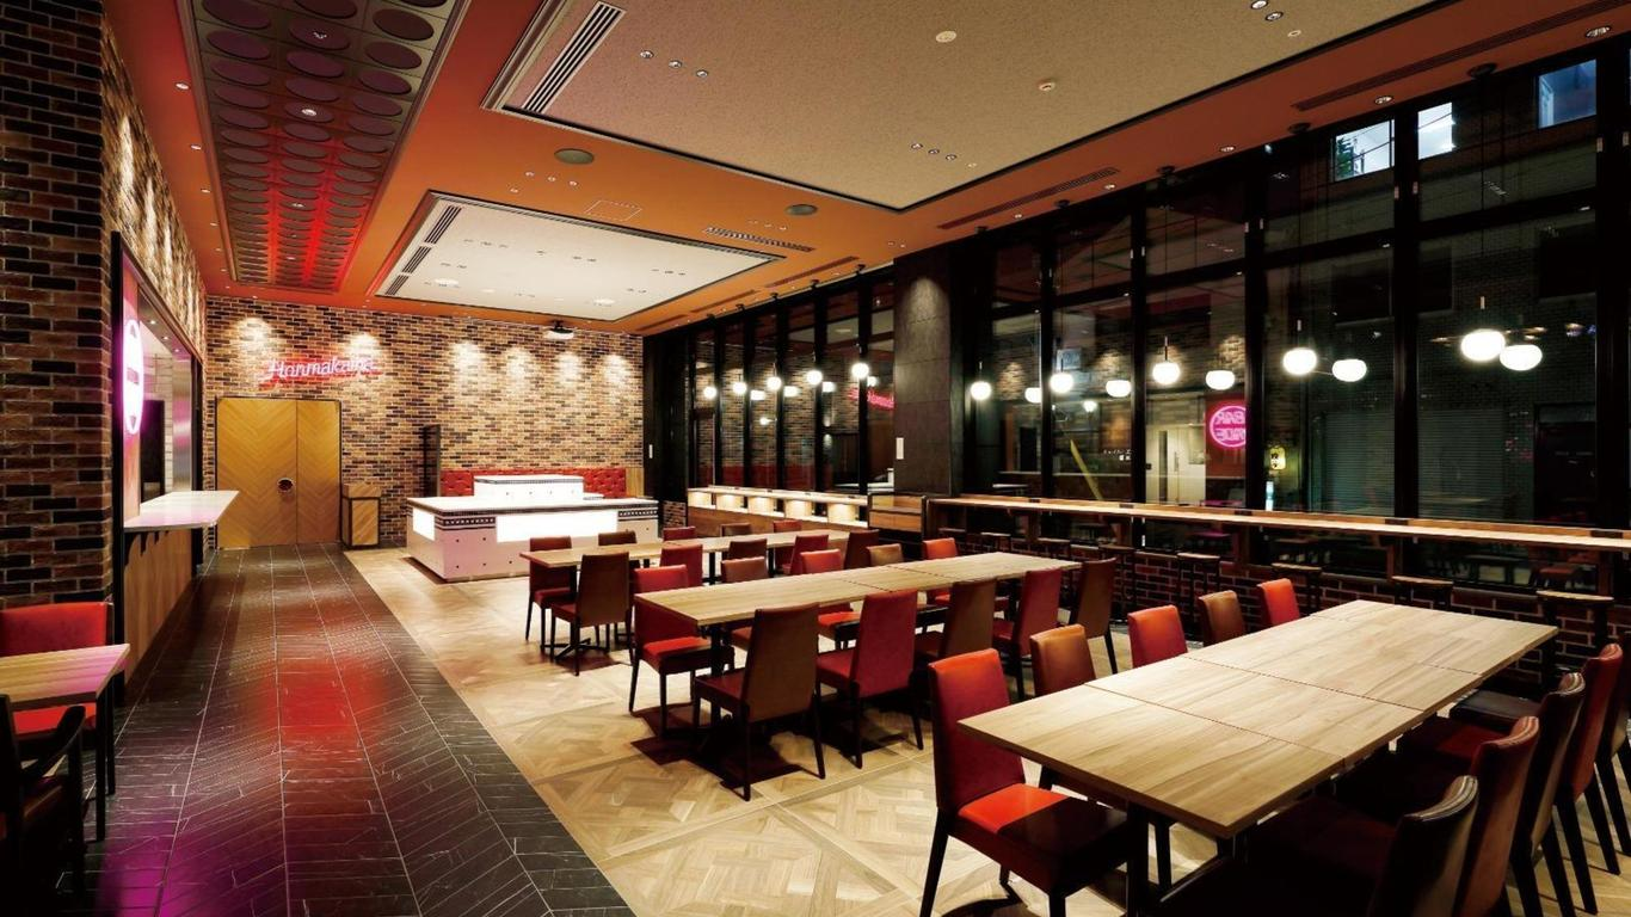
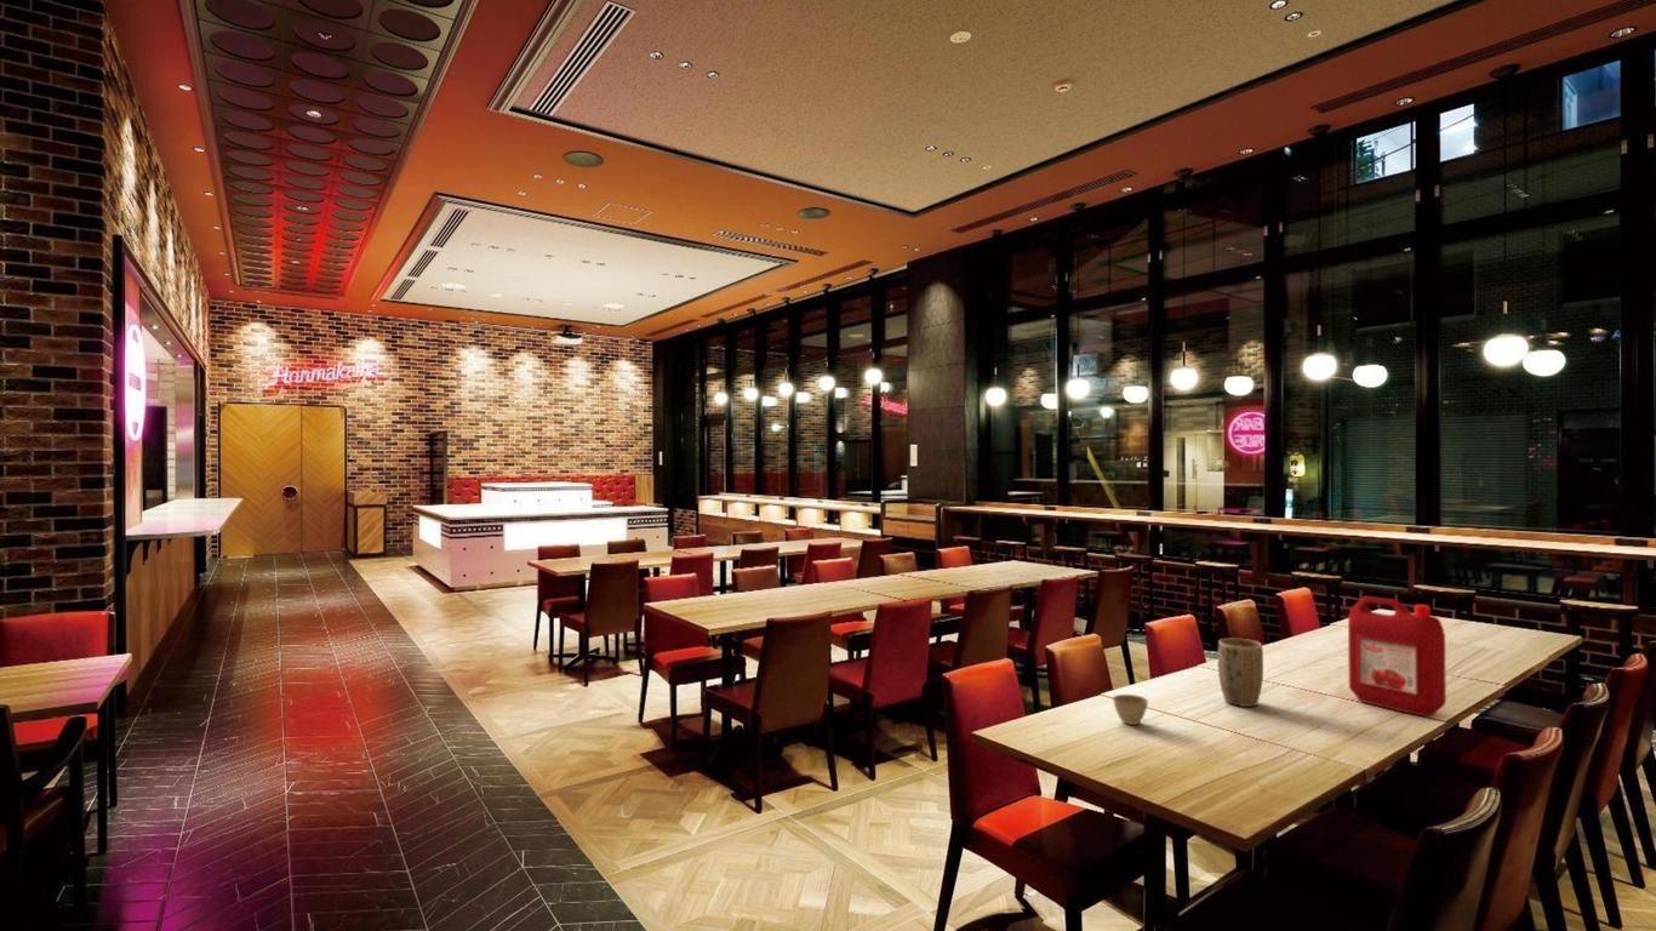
+ ketchup jug (1395, 653)
+ flower pot (1130, 710)
+ plant pot (1240, 672)
